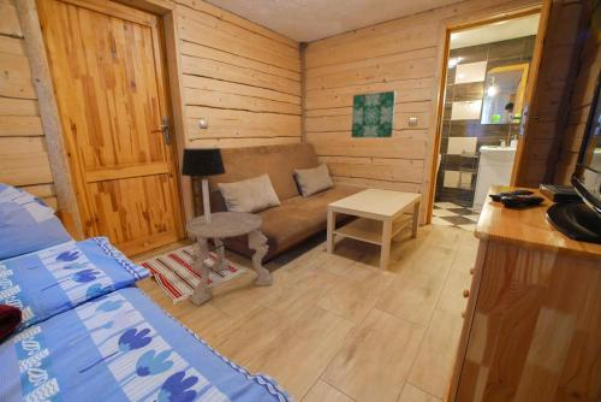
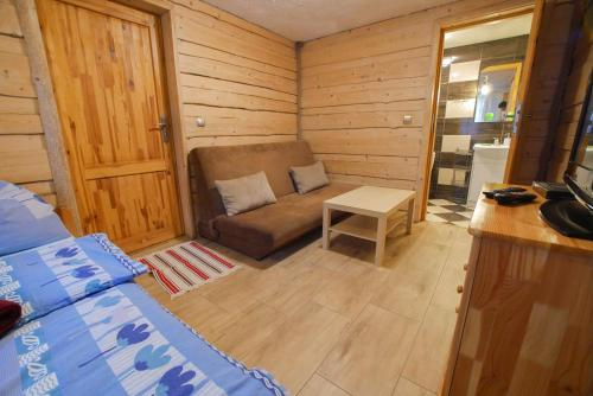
- wall art (371, 116)
- table lamp (204, 187)
- side table (222, 253)
